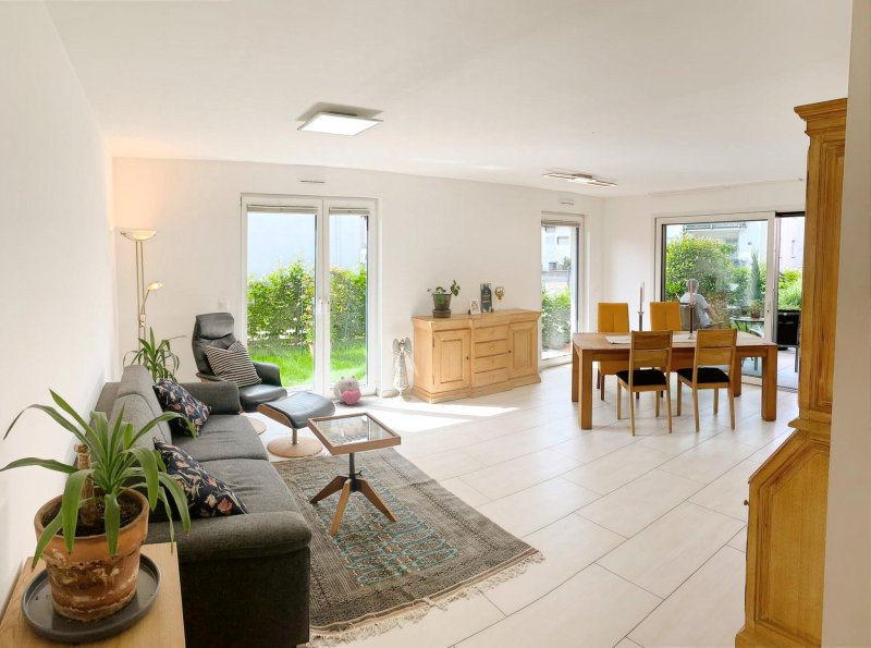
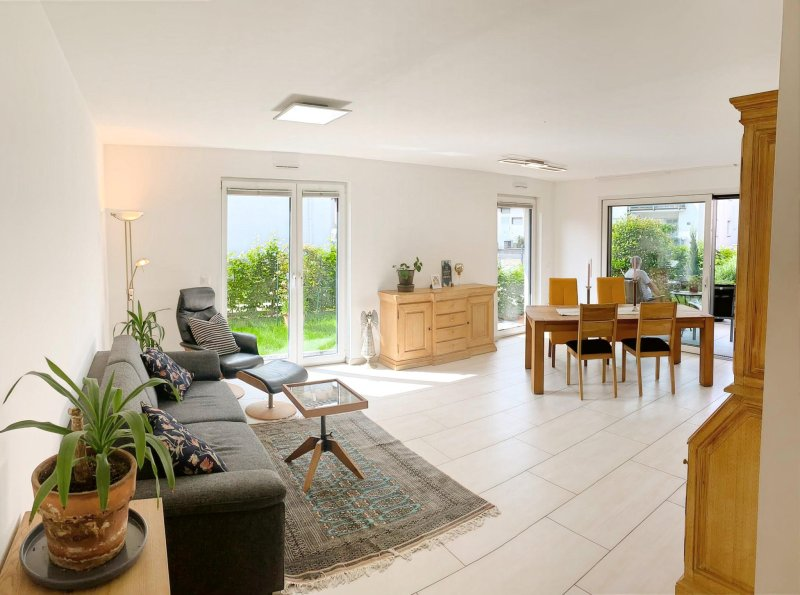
- plush toy (347, 389)
